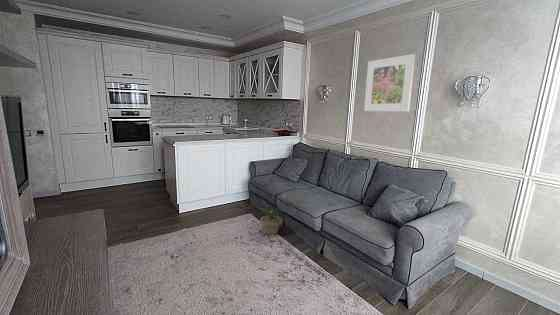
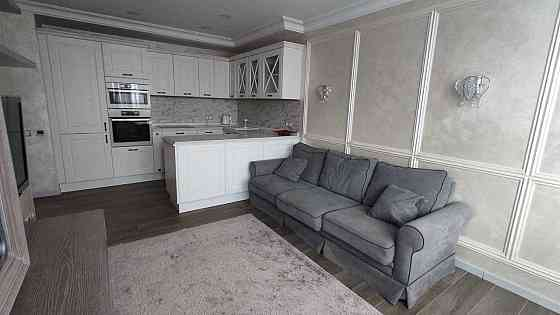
- potted plant (272, 214)
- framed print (387, 85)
